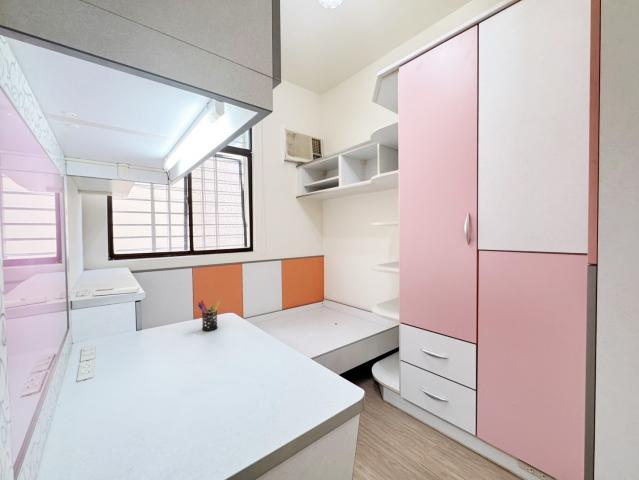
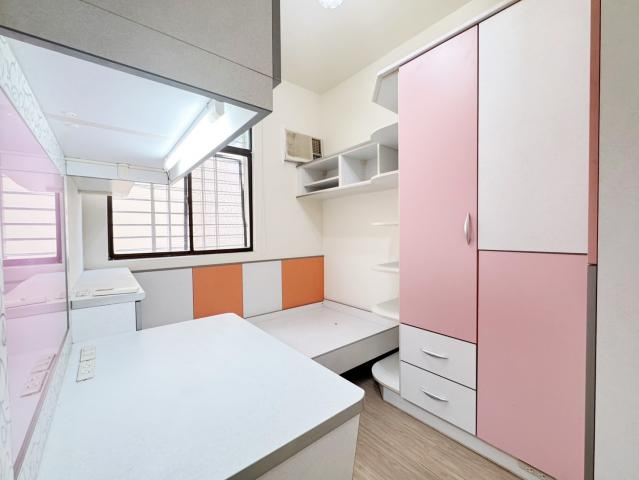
- pen holder (209, 314)
